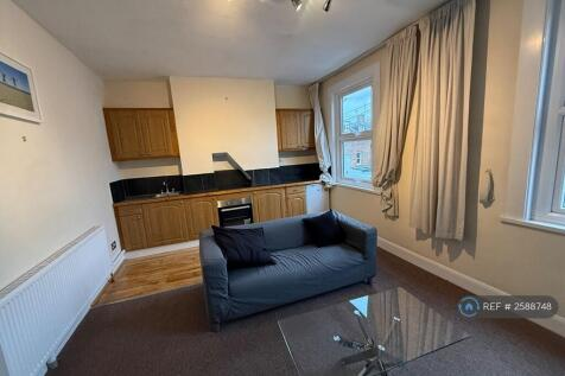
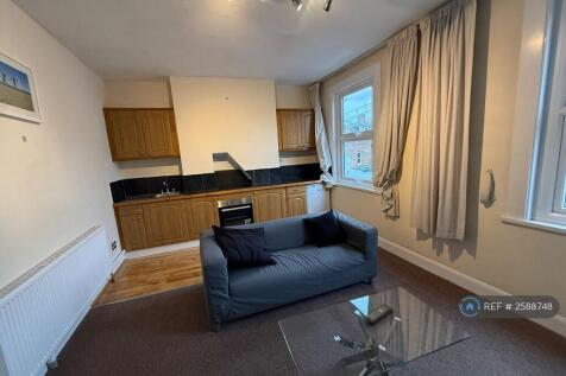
+ remote control (379, 313)
